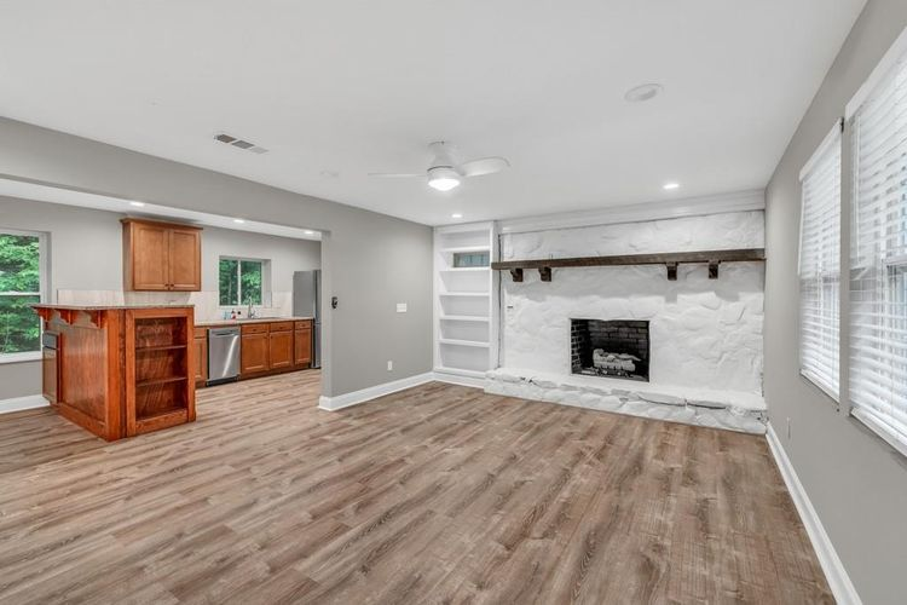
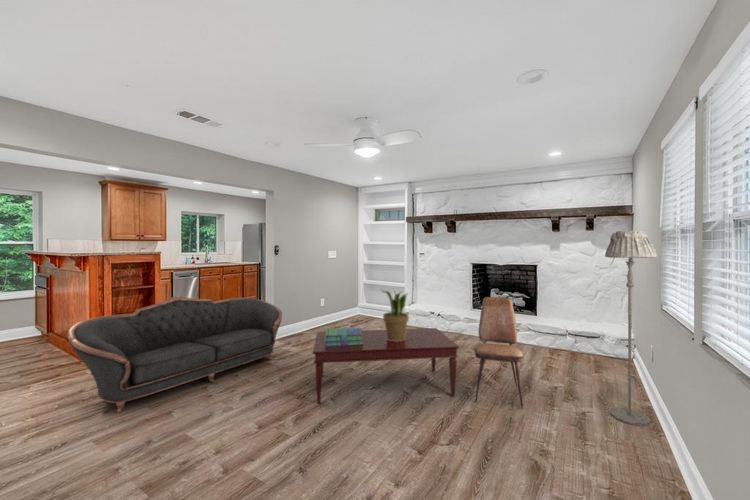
+ sofa (195, 337)
+ potted plant (394, 313)
+ coffee table (382, 359)
+ dining chair (498, 346)
+ stack of books (343, 335)
+ floor lamp (629, 324)
